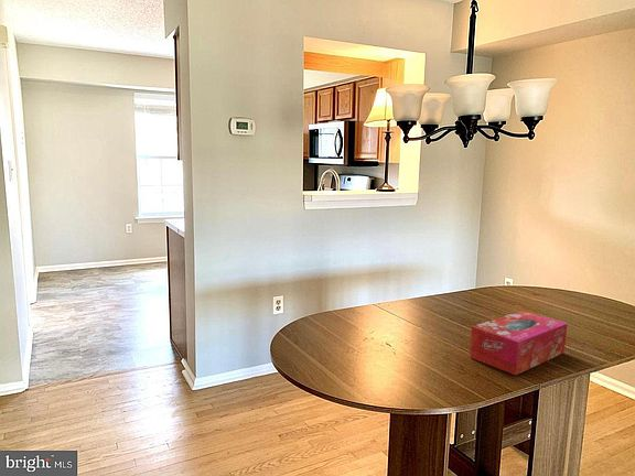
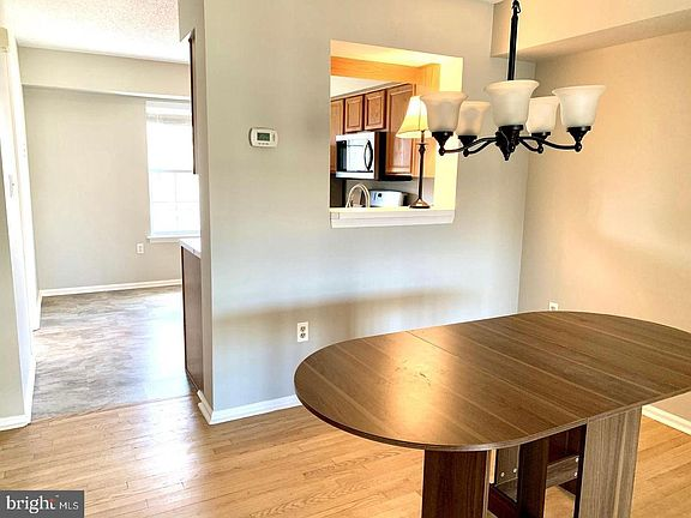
- tissue box (518, 339)
